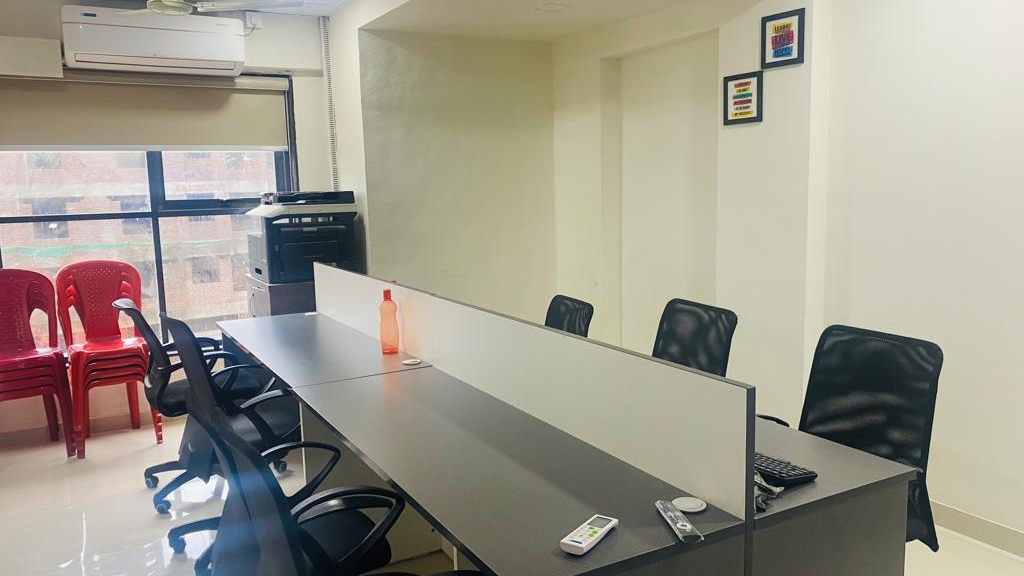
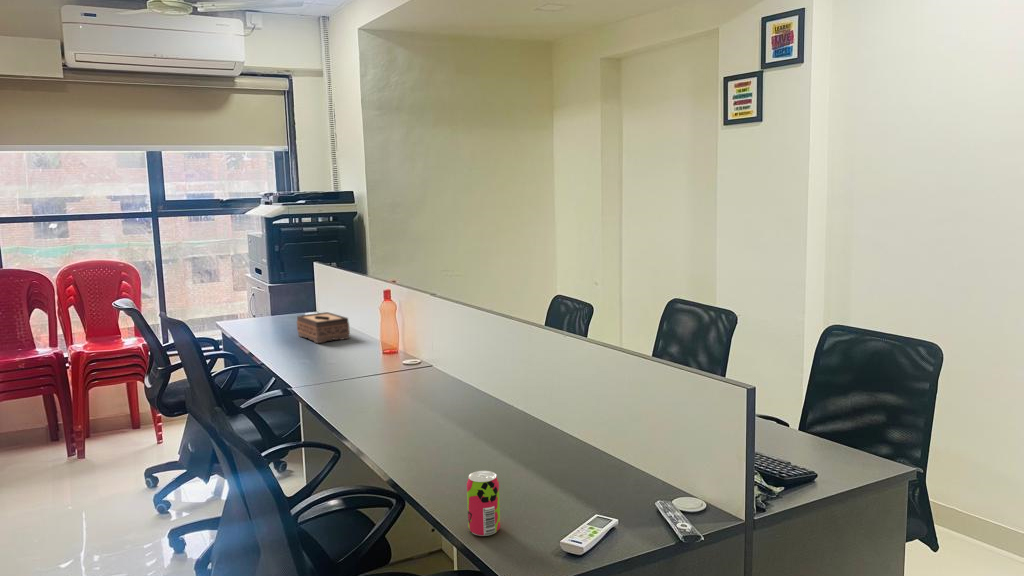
+ tissue box (322, 327)
+ beverage can (483, 502)
